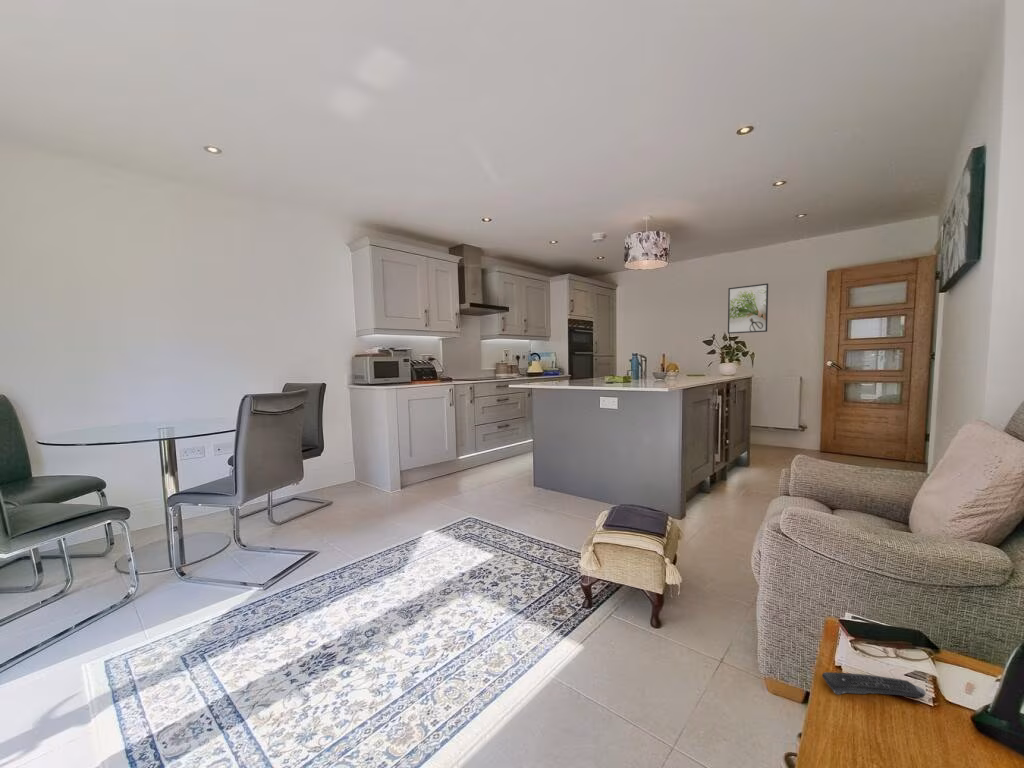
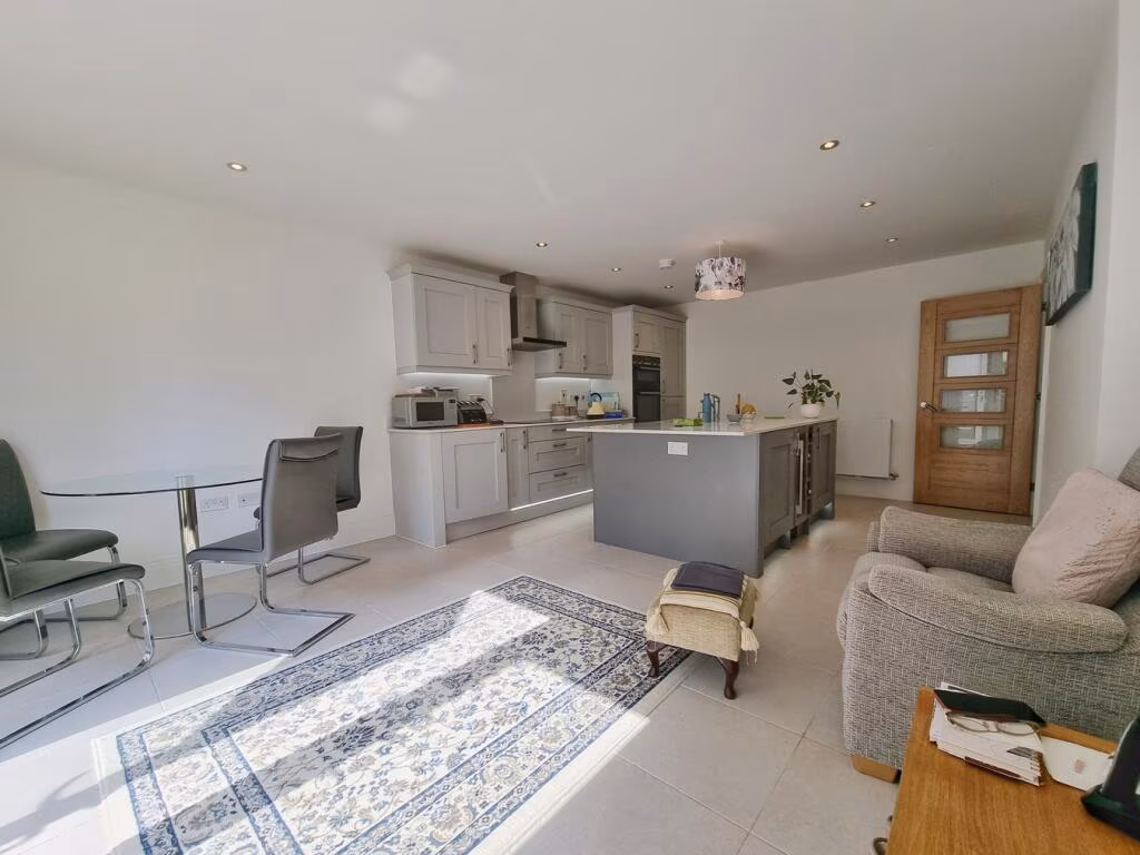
- remote control (874, 685)
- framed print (747, 309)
